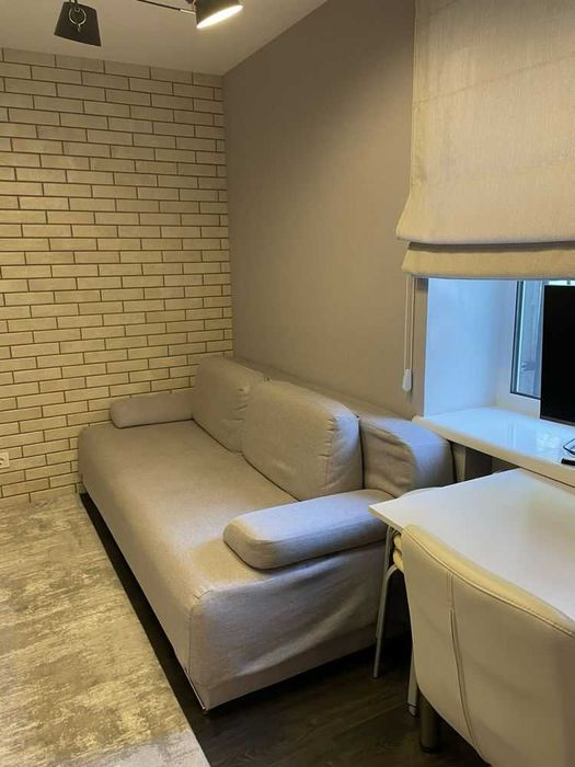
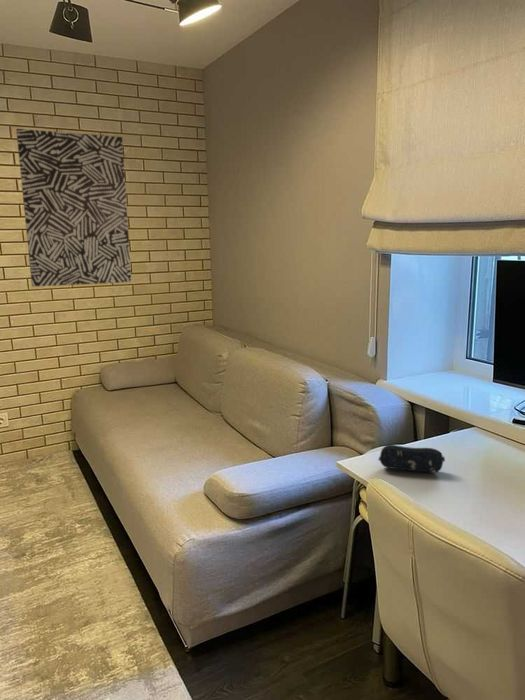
+ wall art (77, 210)
+ pencil case (410, 458)
